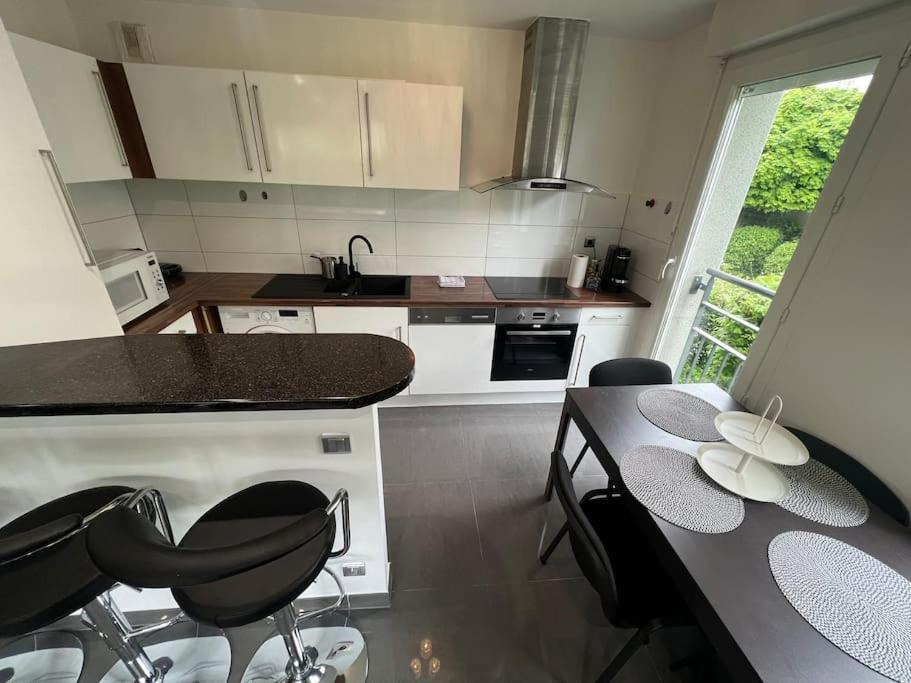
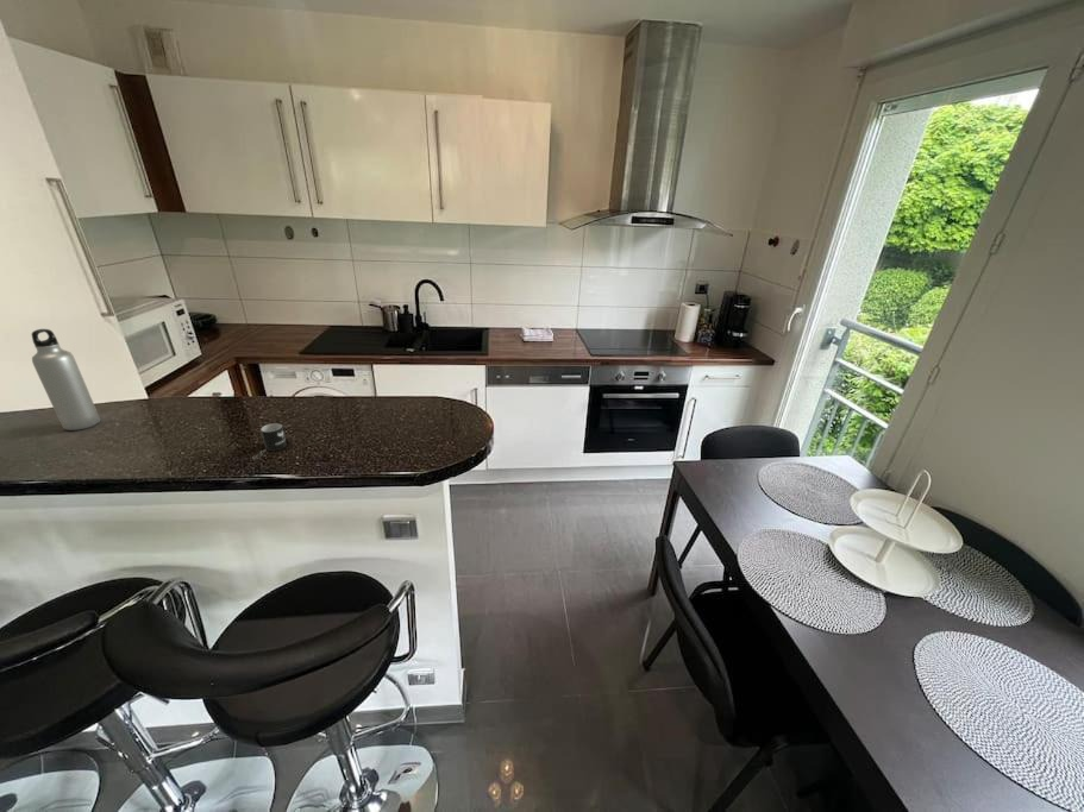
+ water bottle (62, 379)
+ mug (268, 440)
